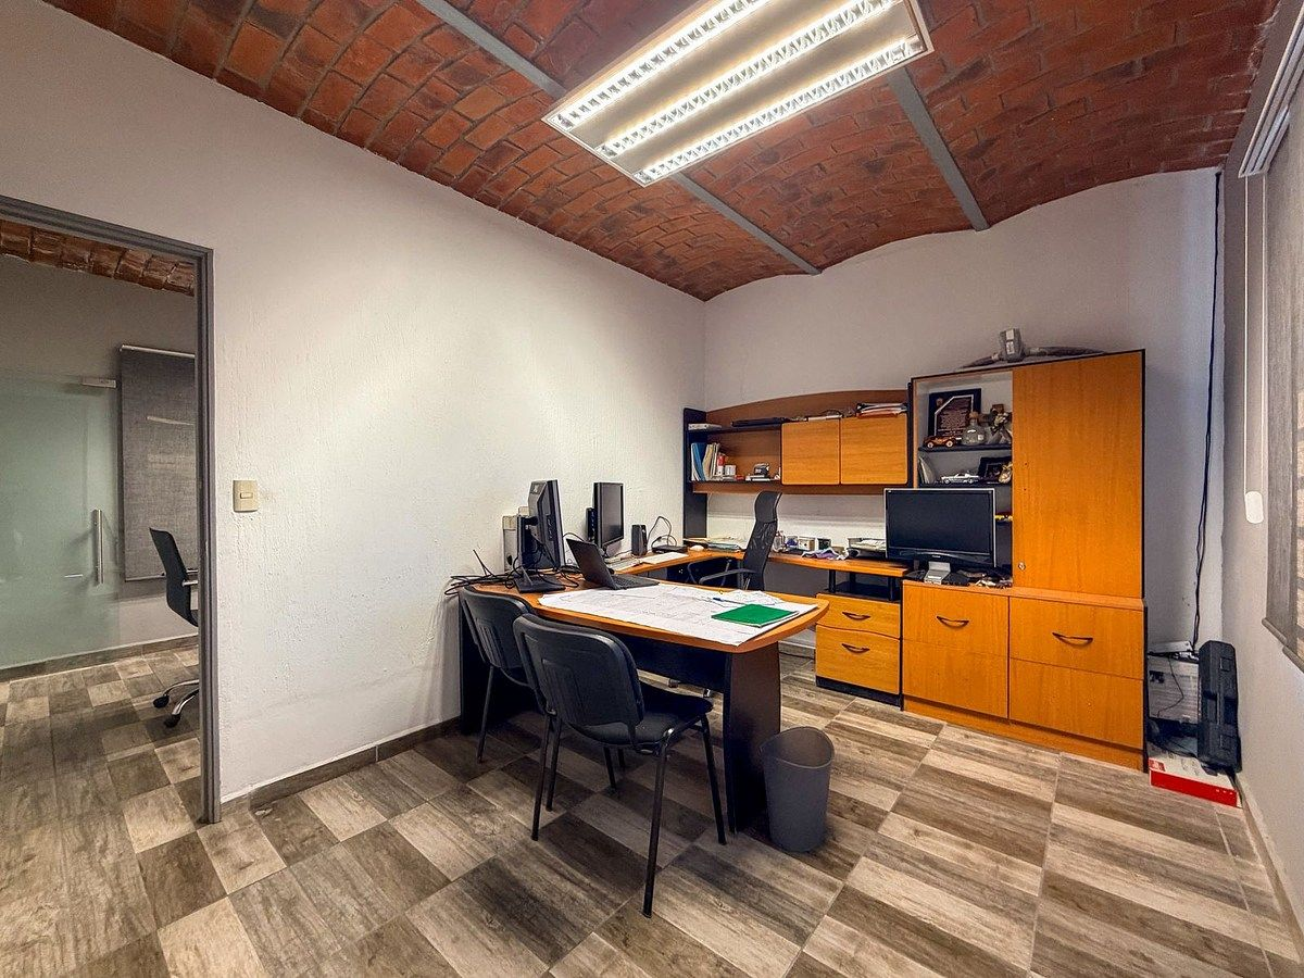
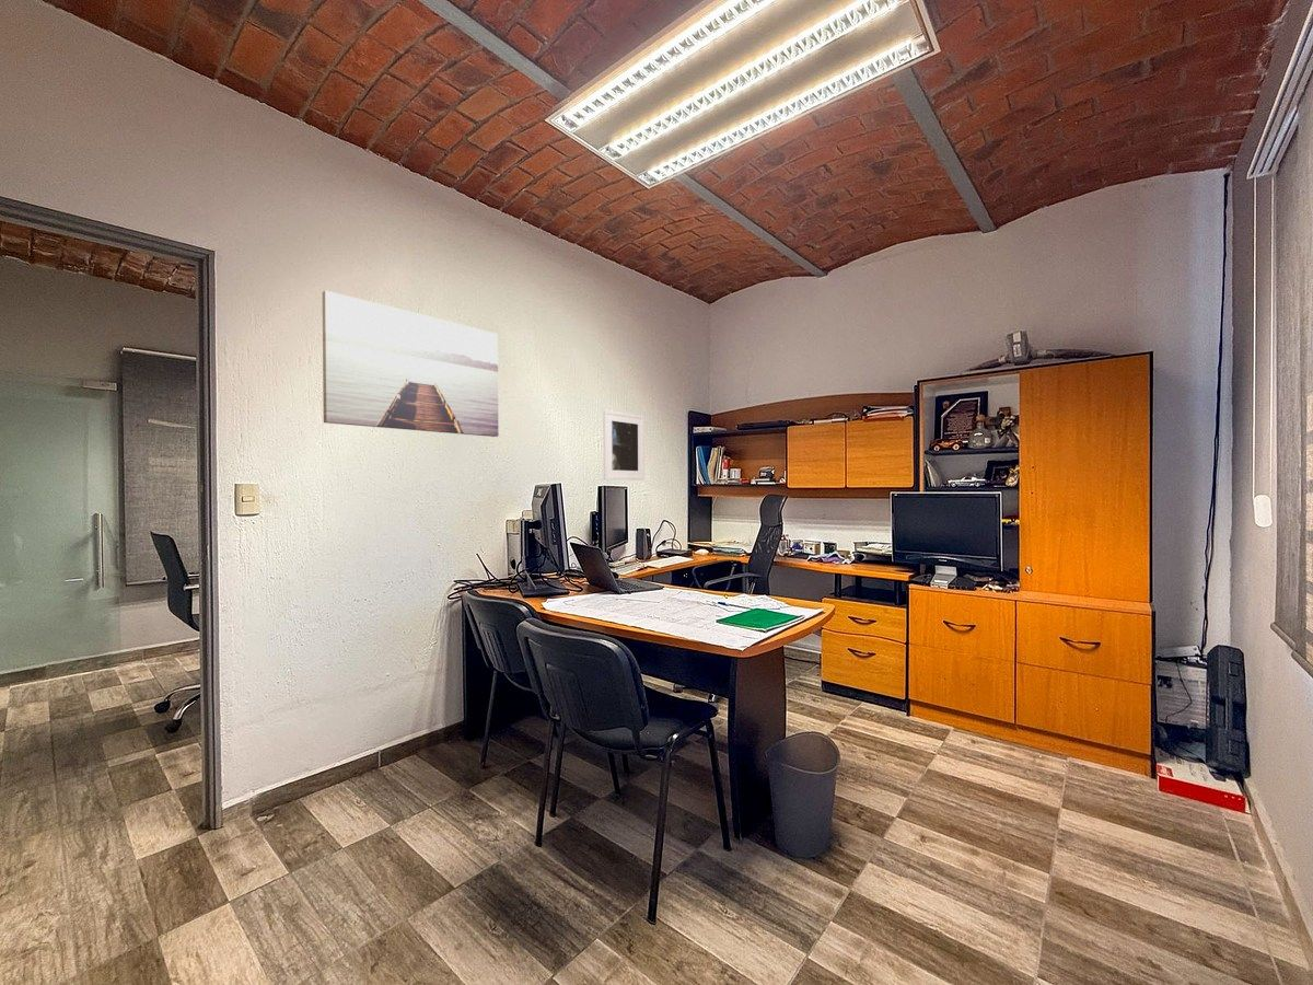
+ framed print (624, 447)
+ wall art (420, 372)
